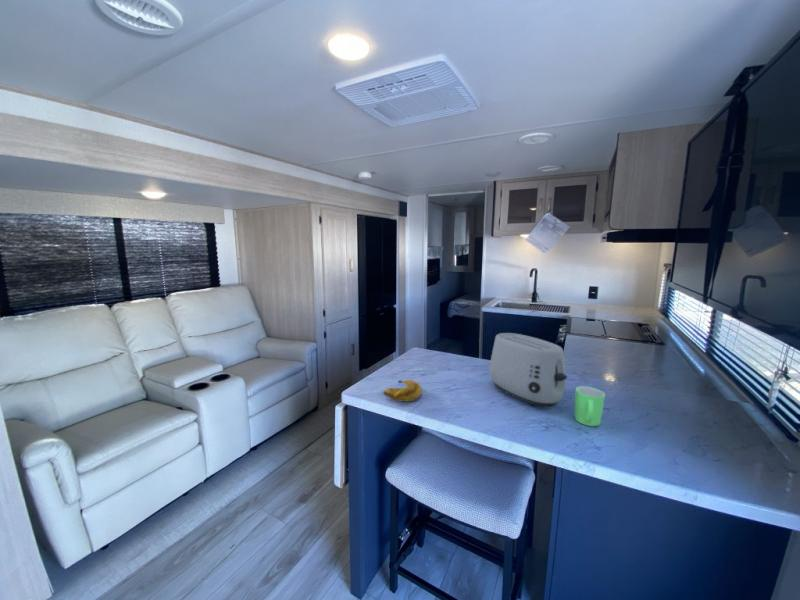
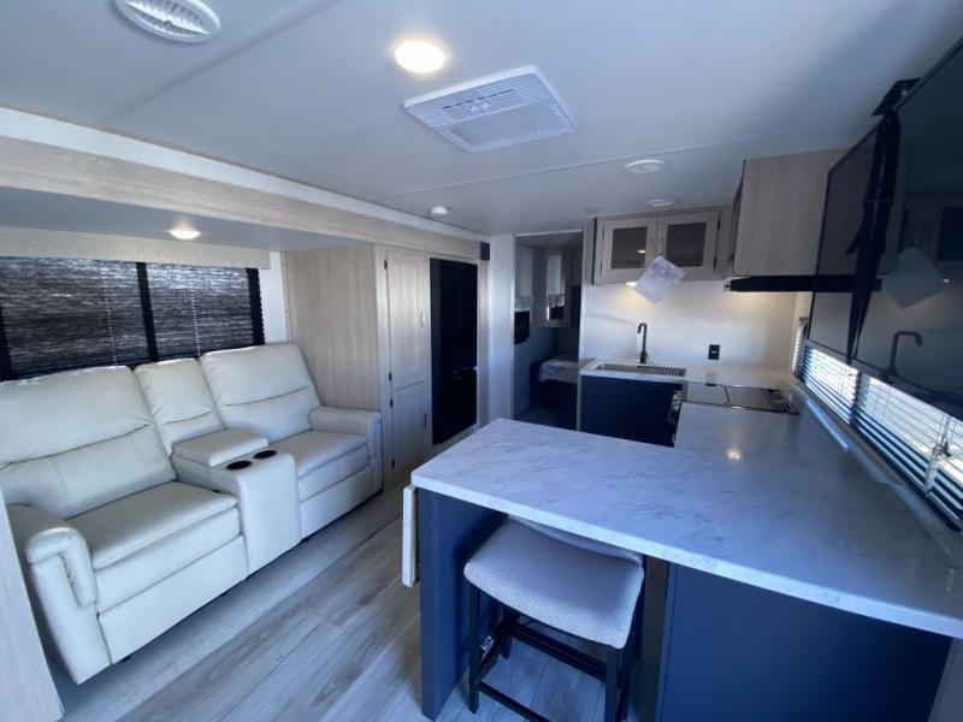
- toaster (525, 368)
- mug (588, 408)
- banana (402, 388)
